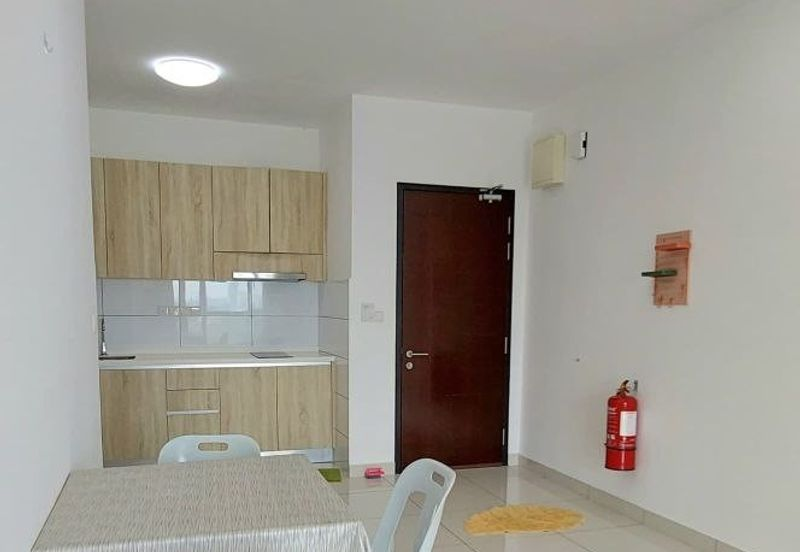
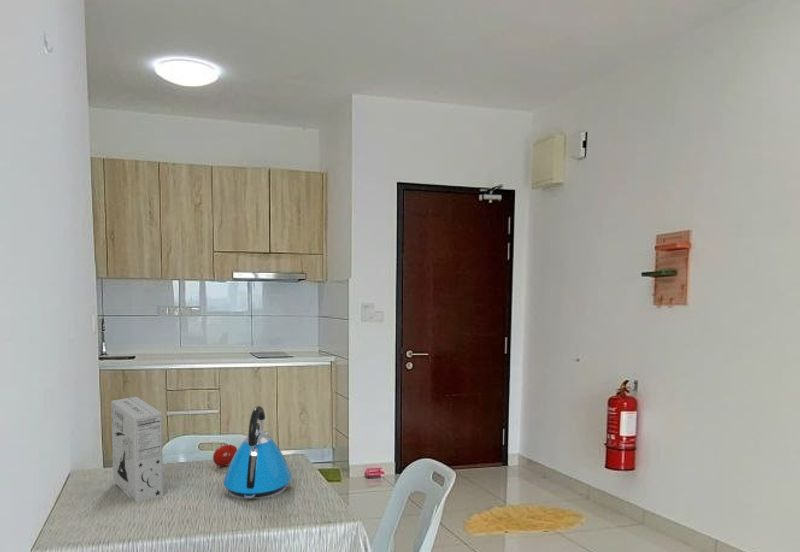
+ kettle (257, 448)
+ cereal box (136, 447)
+ fruit (225, 454)
